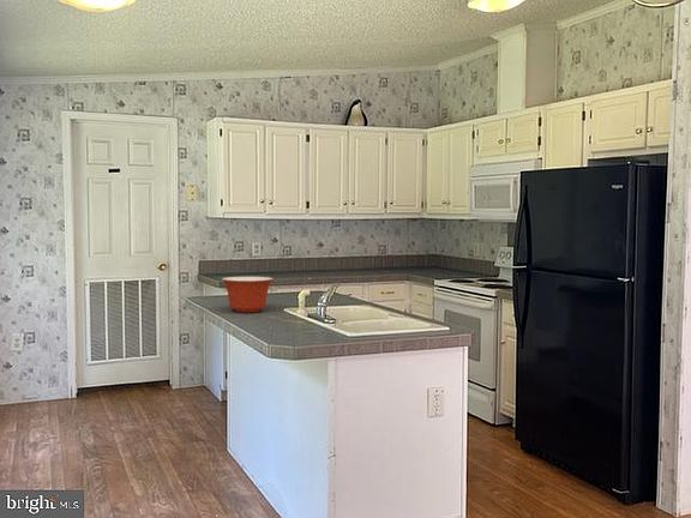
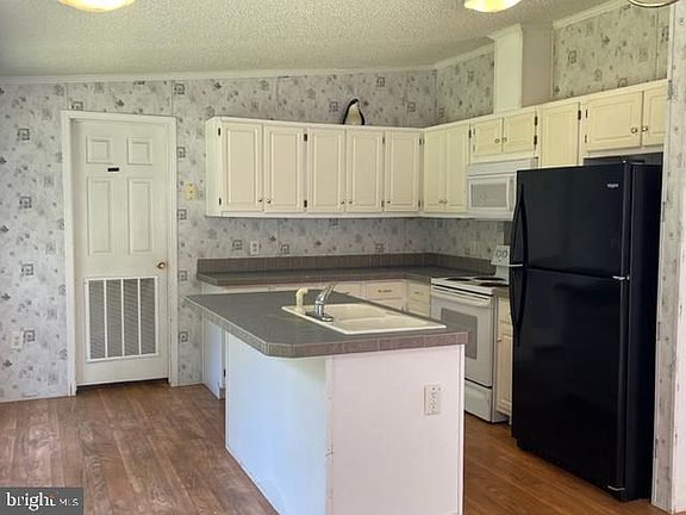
- mixing bowl (247, 294)
